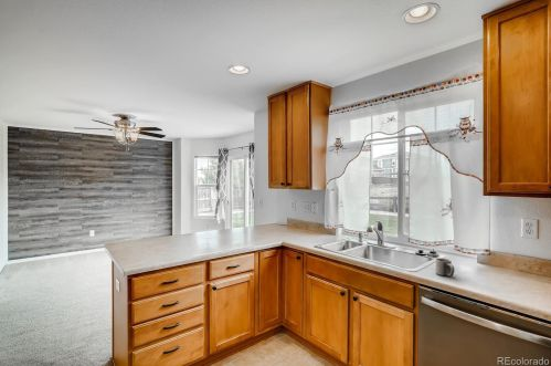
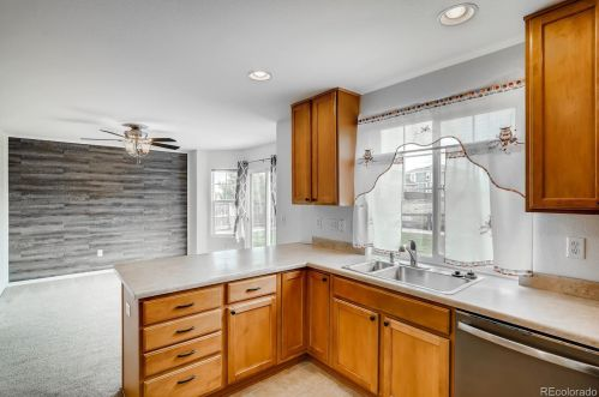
- mug (445, 268)
